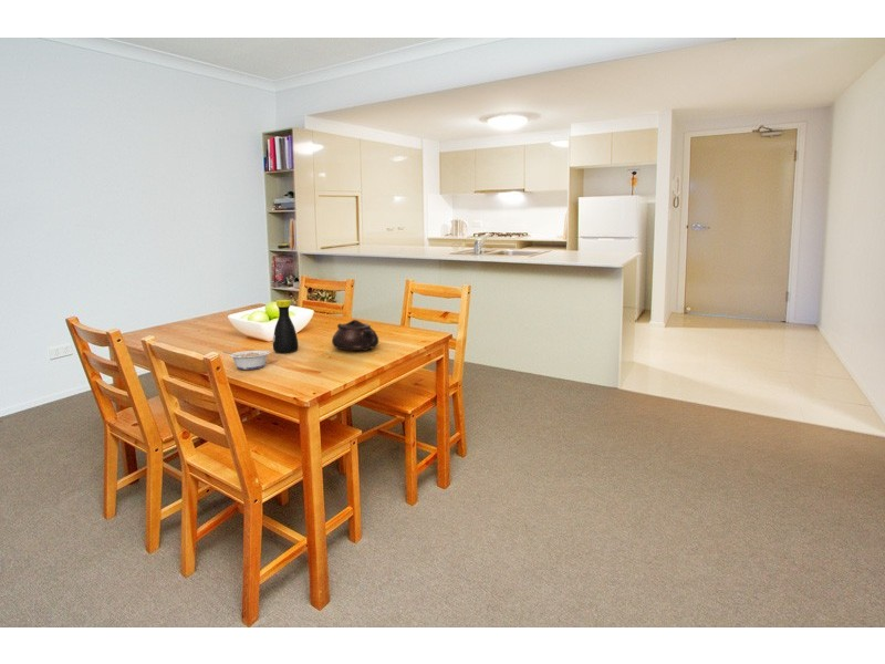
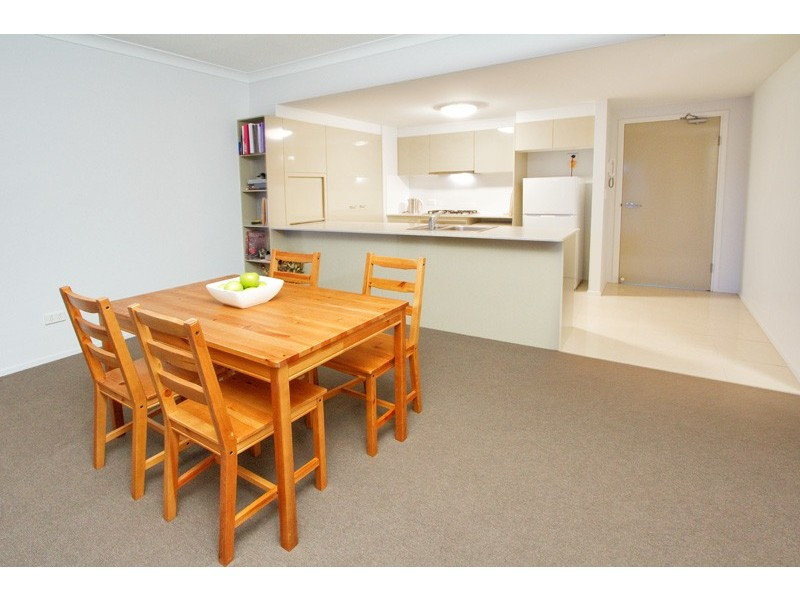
- bottle (284, 325)
- teapot (355, 334)
- legume (249, 359)
